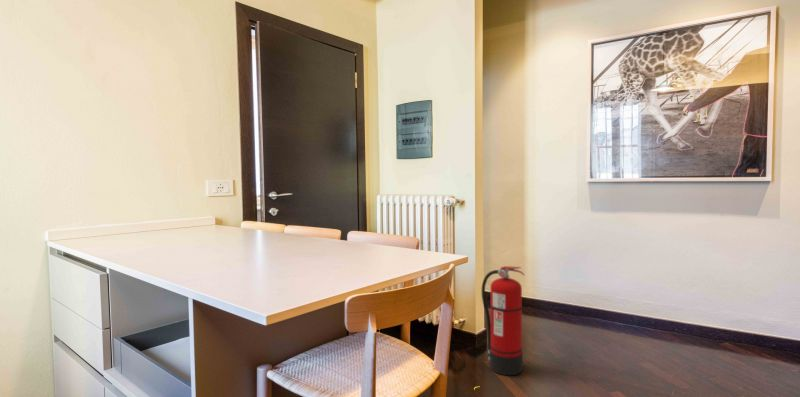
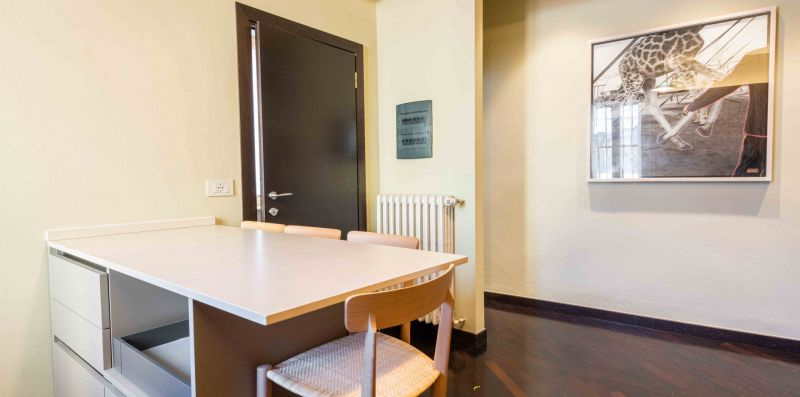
- fire extinguisher (502, 316)
